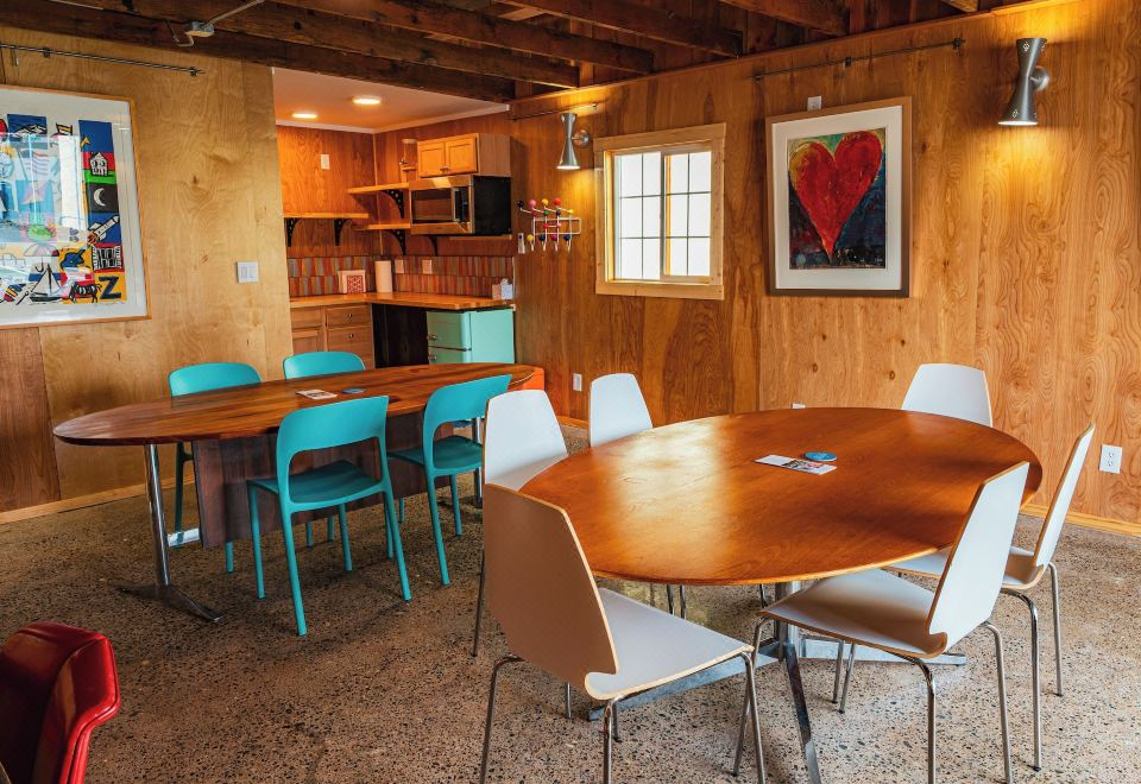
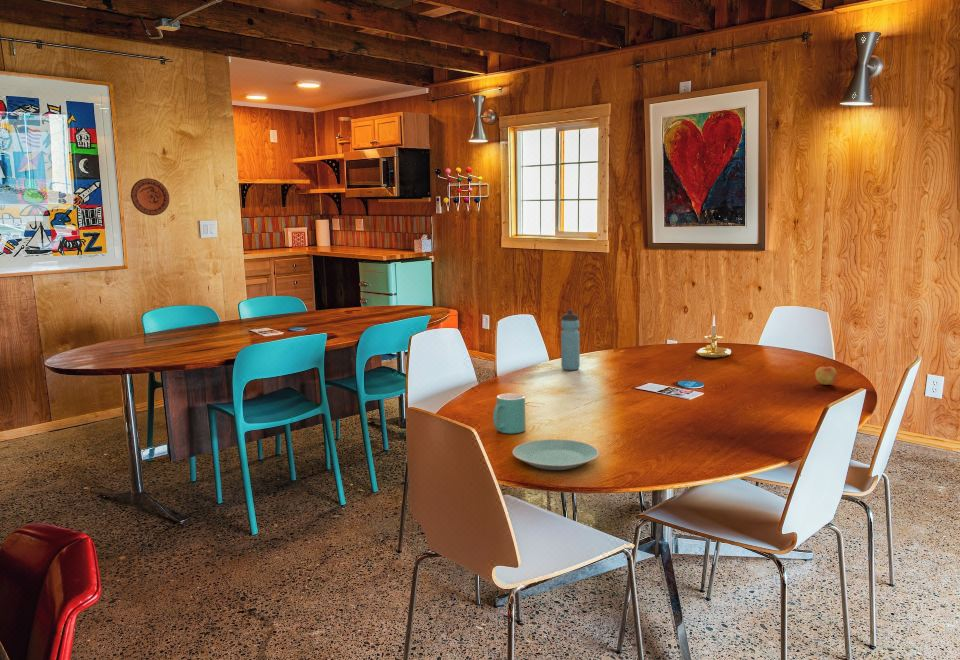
+ water bottle (570, 339)
+ mug (507, 414)
+ apple (825, 373)
+ decorative plate (150, 197)
+ candle holder (712, 335)
+ plate (555, 455)
